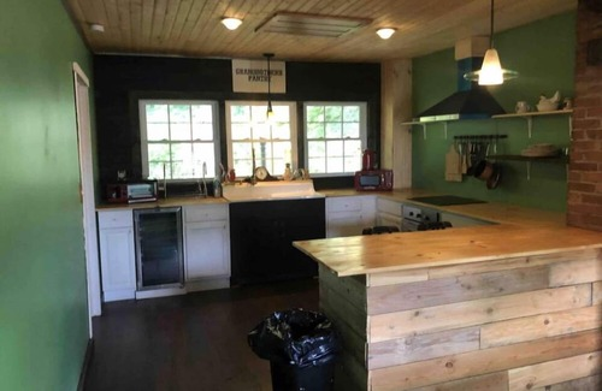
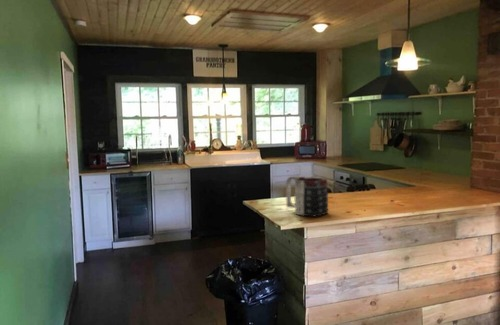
+ mug (305, 194)
